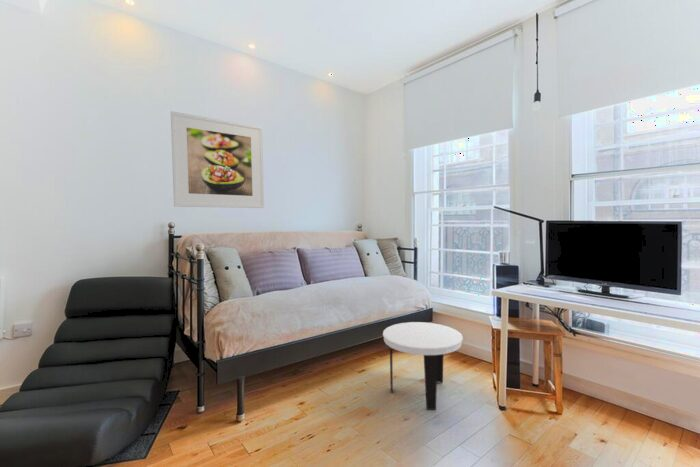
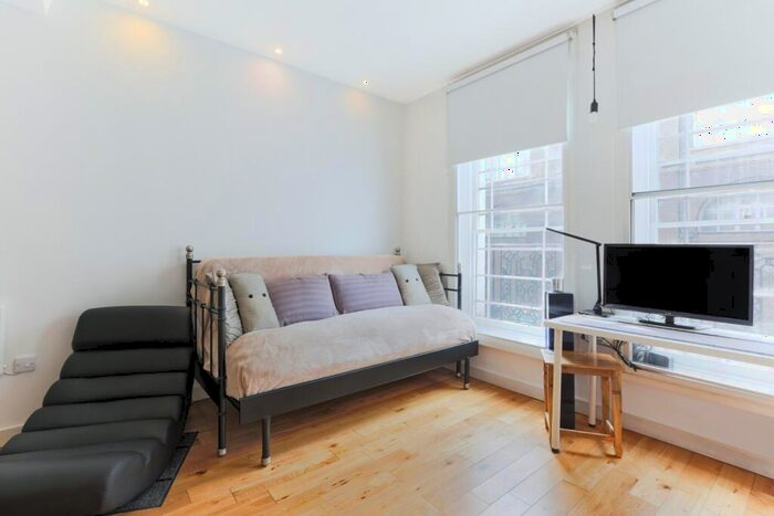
- side table (424, 362)
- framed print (221, 163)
